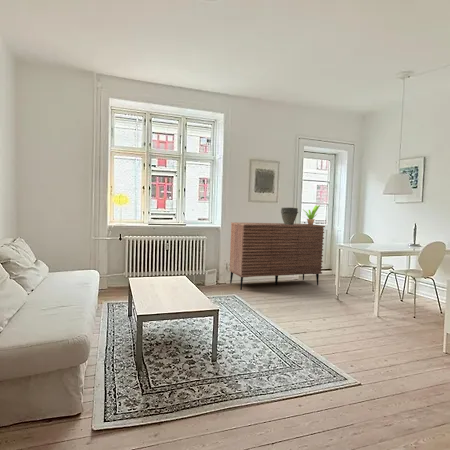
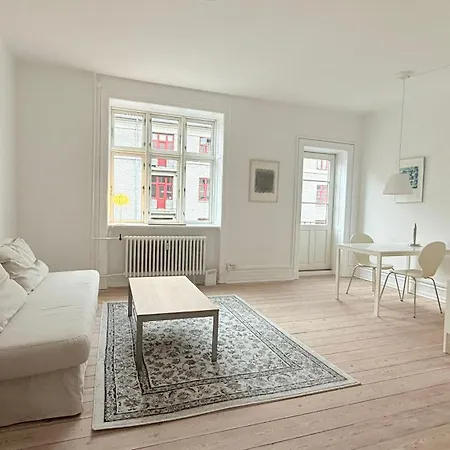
- sideboard (276, 254)
- vessel (289, 215)
- potted plant (310, 214)
